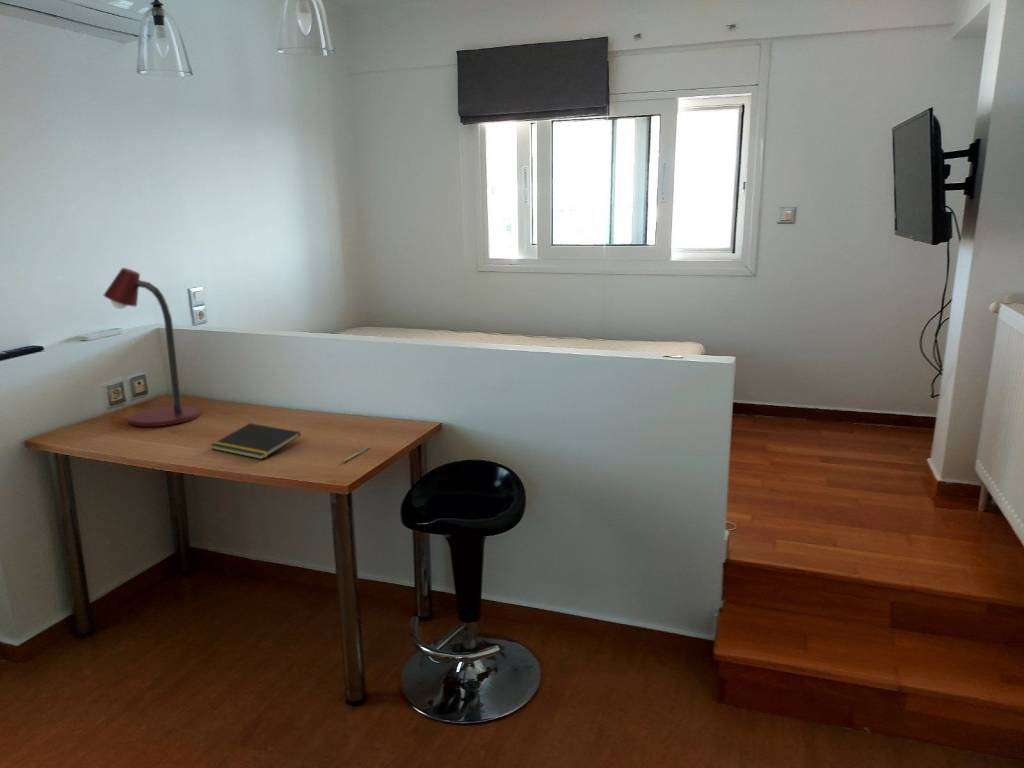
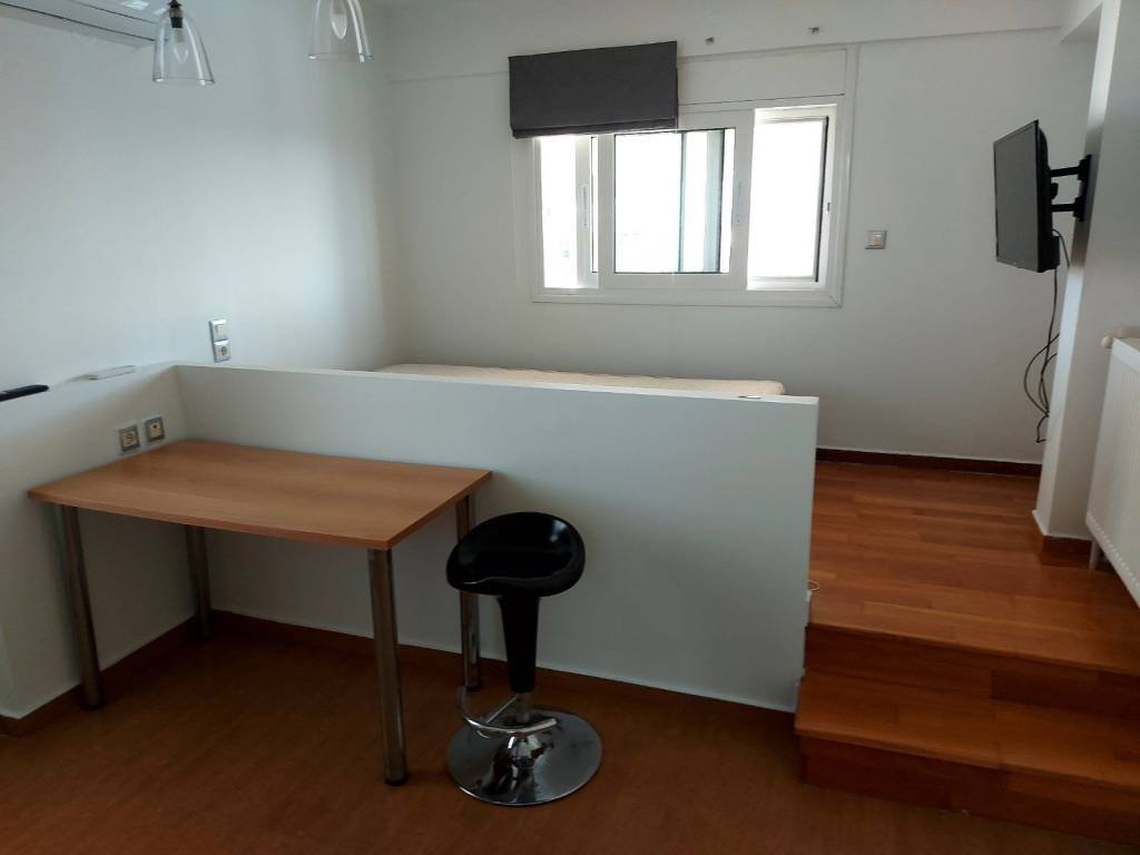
- pen (356, 454)
- notepad (255, 440)
- desk lamp (166, 340)
